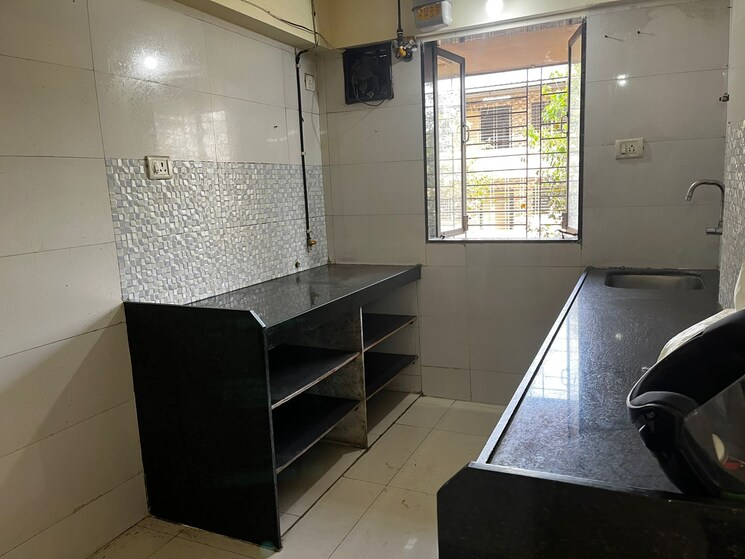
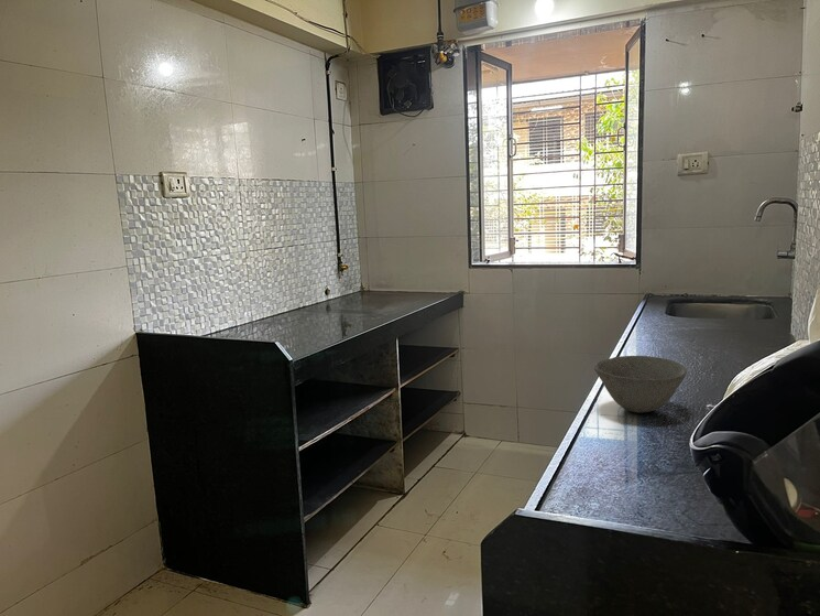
+ bowl (638, 387)
